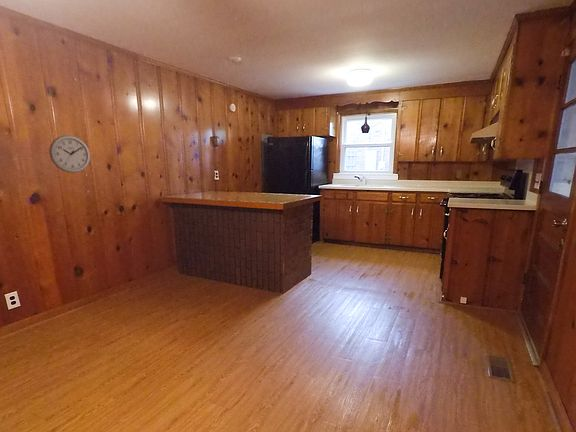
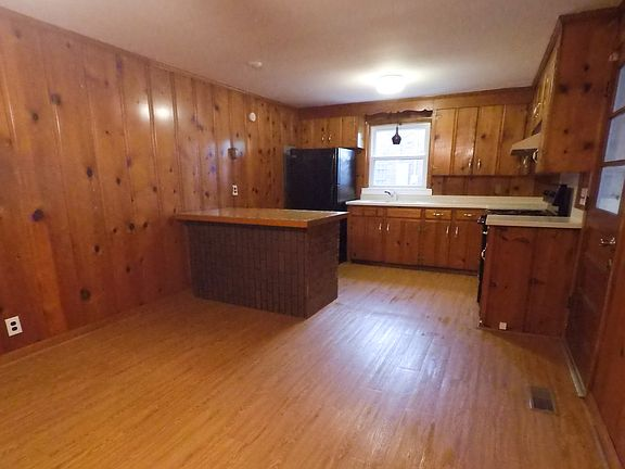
- wall clock (71, 154)
